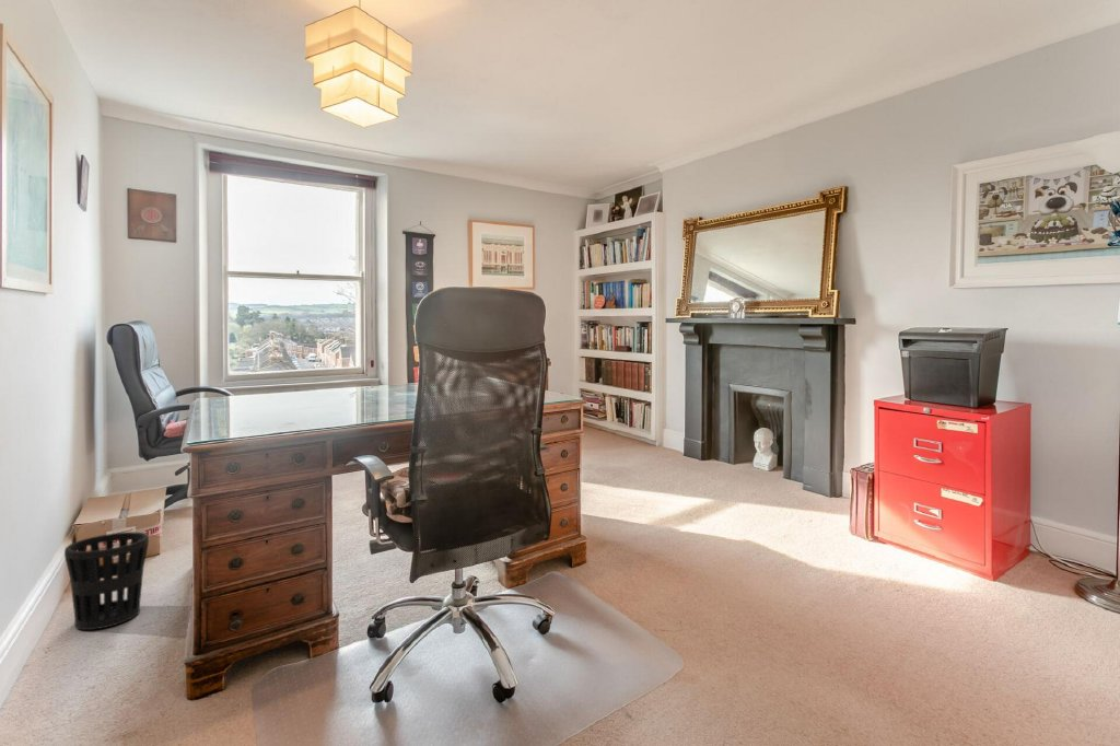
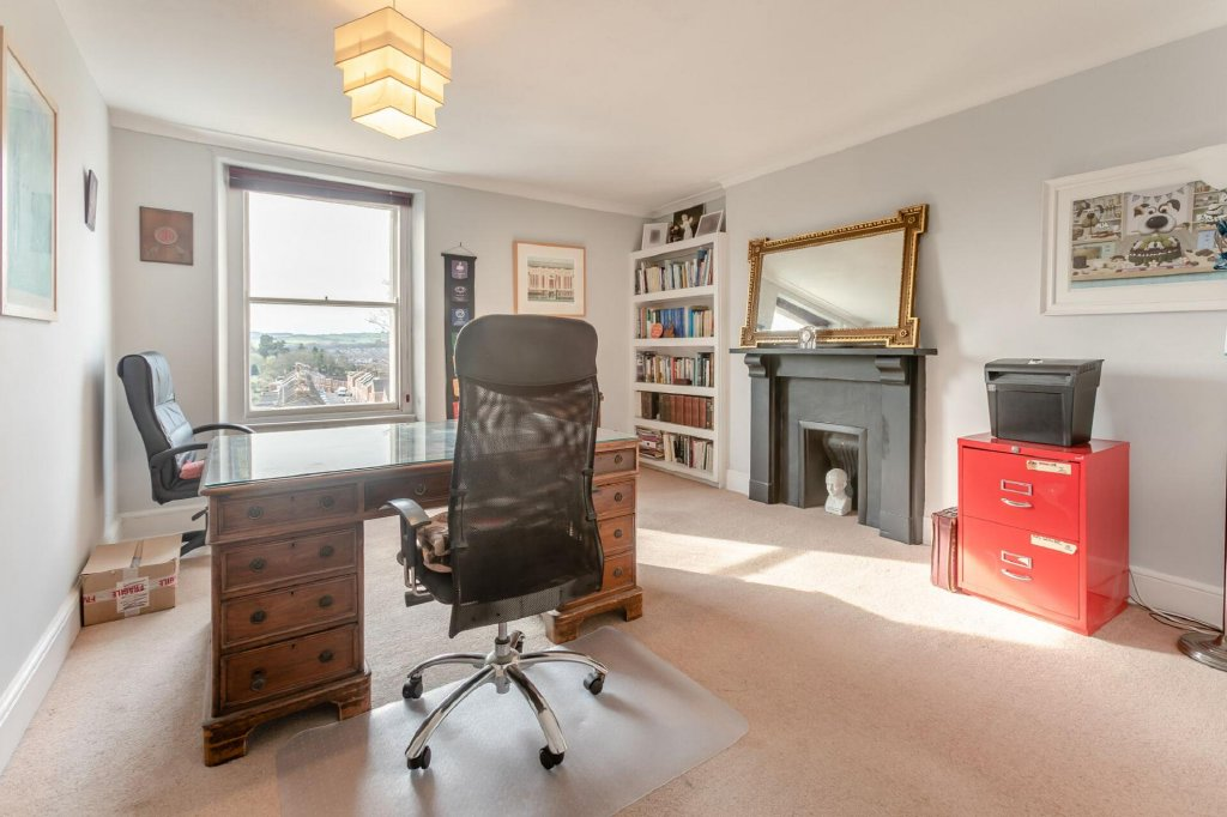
- wastebasket (108, 579)
